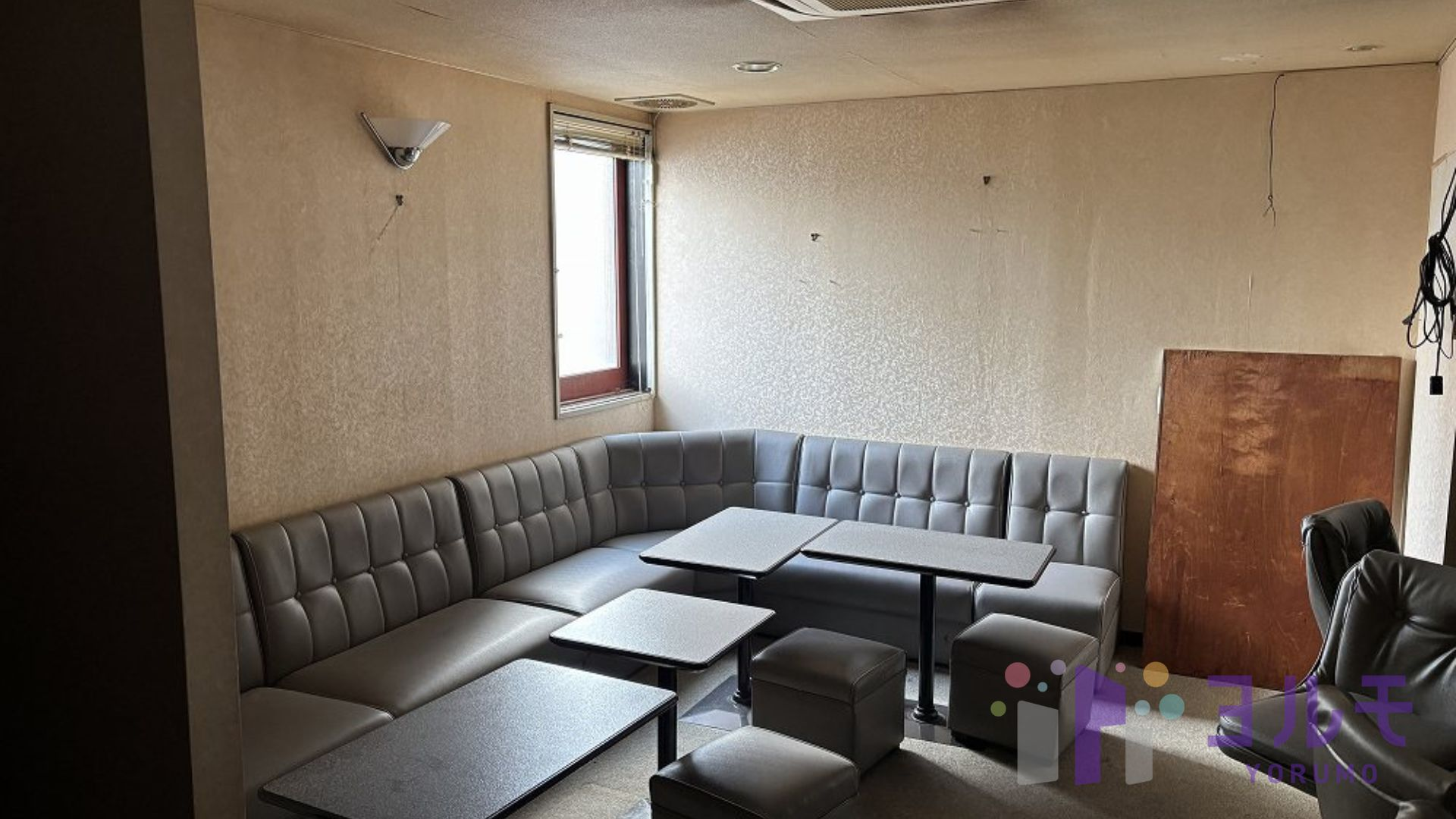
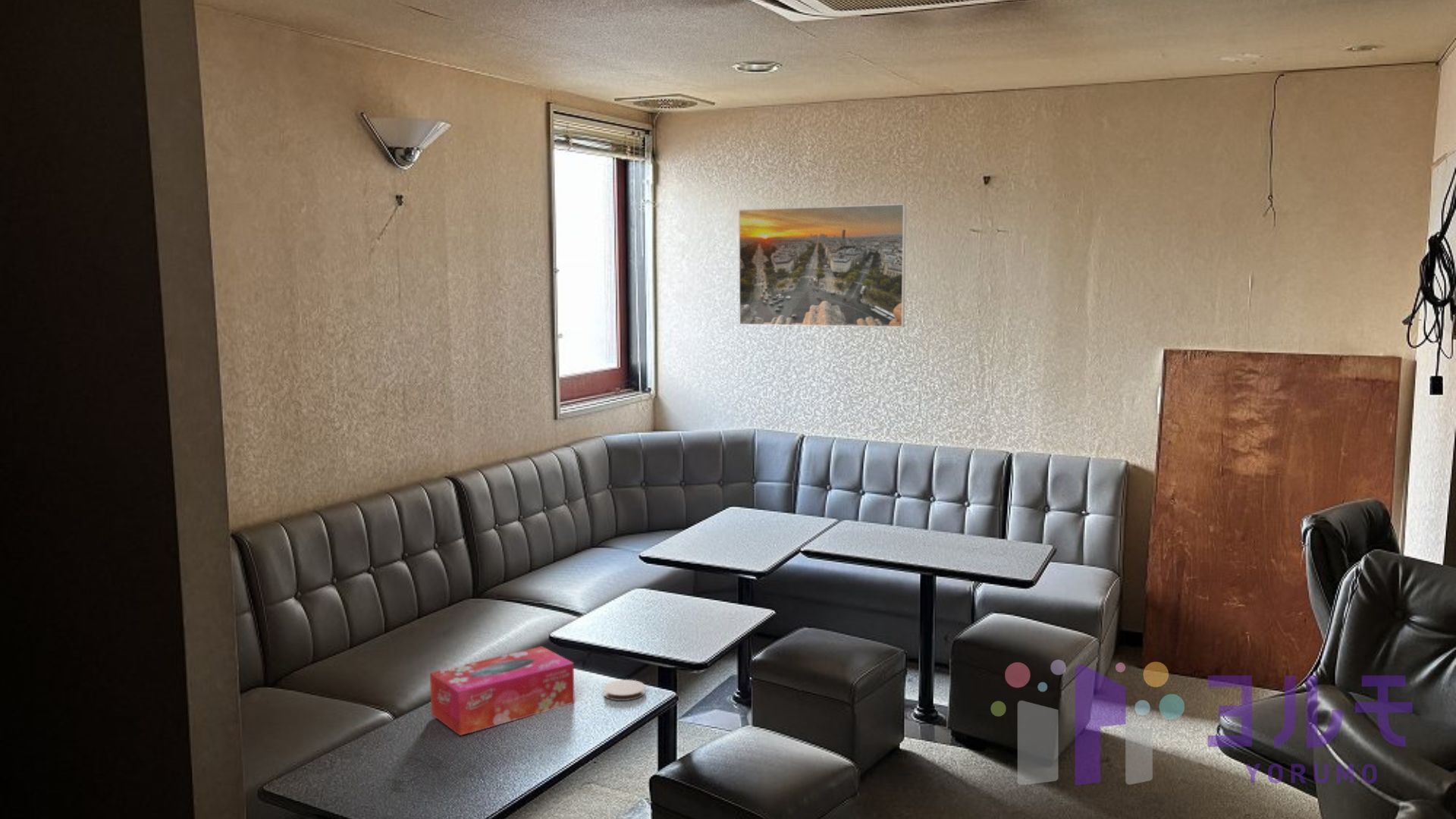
+ tissue box (503, 688)
+ coaster (624, 689)
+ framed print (819, 266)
